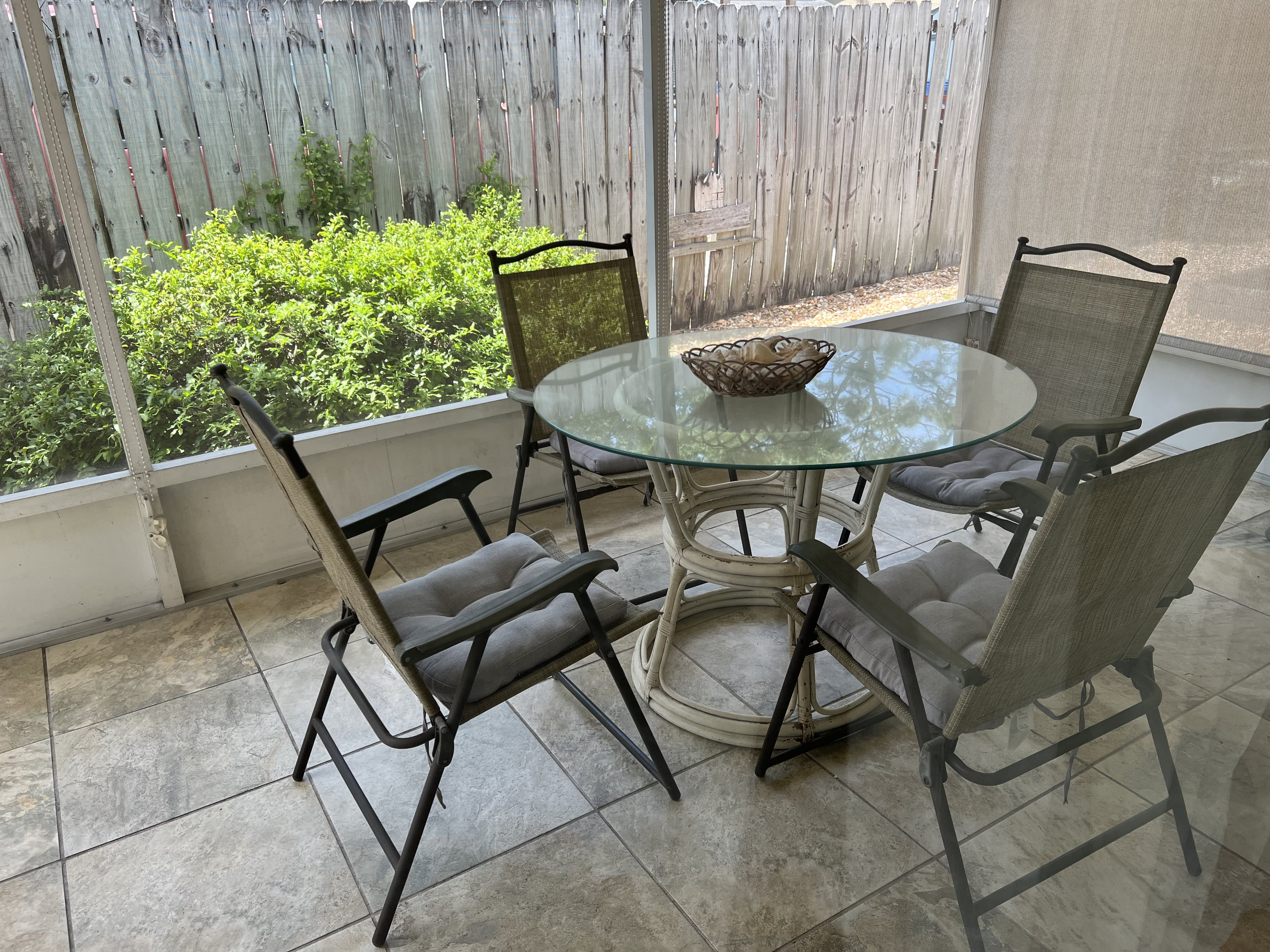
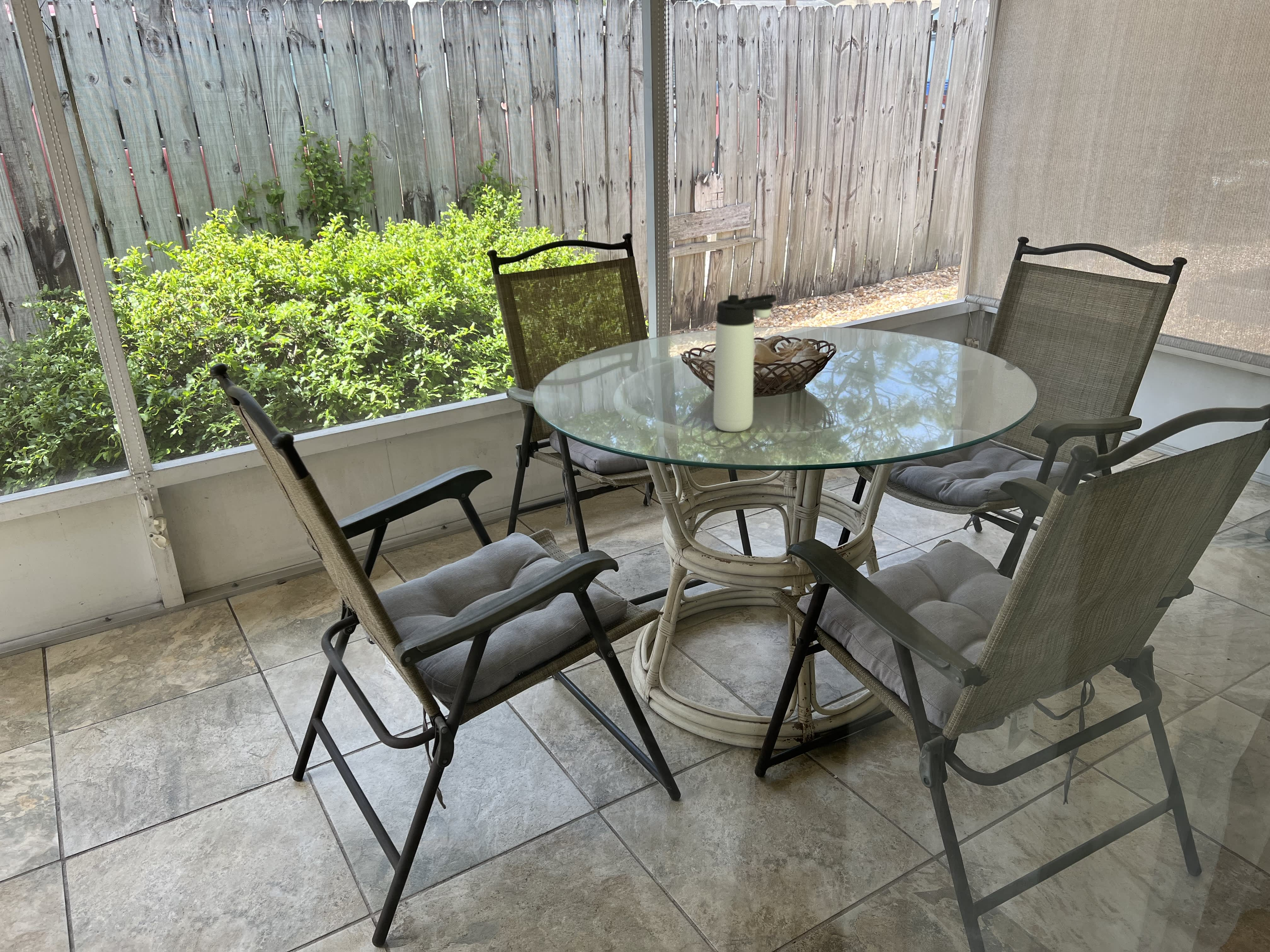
+ thermos bottle (744, 363)
